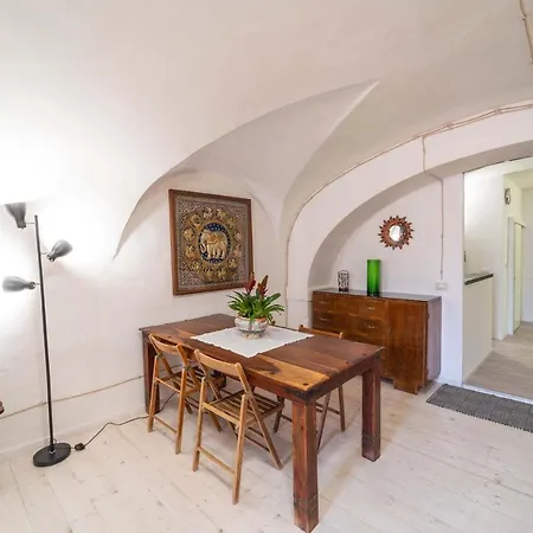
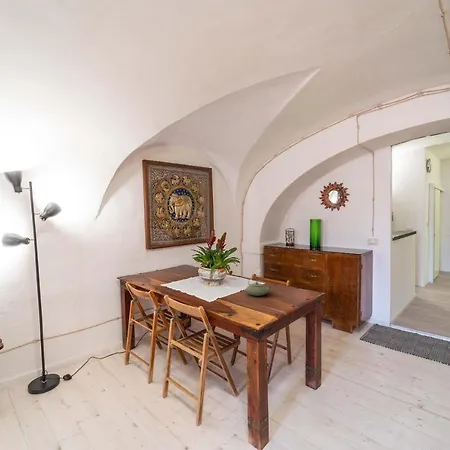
+ teapot (258, 284)
